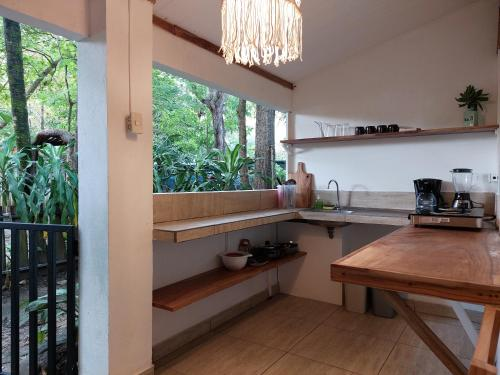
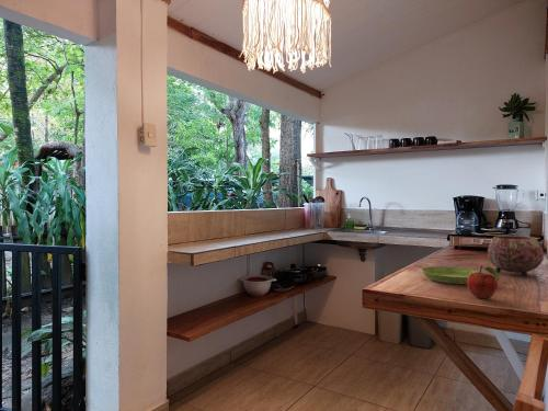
+ fruit (483, 282)
+ saucer (450, 275)
+ bowl (514, 255)
